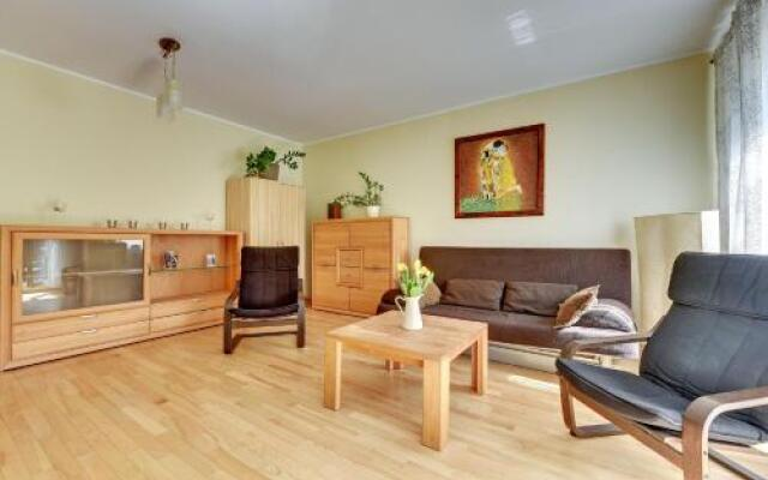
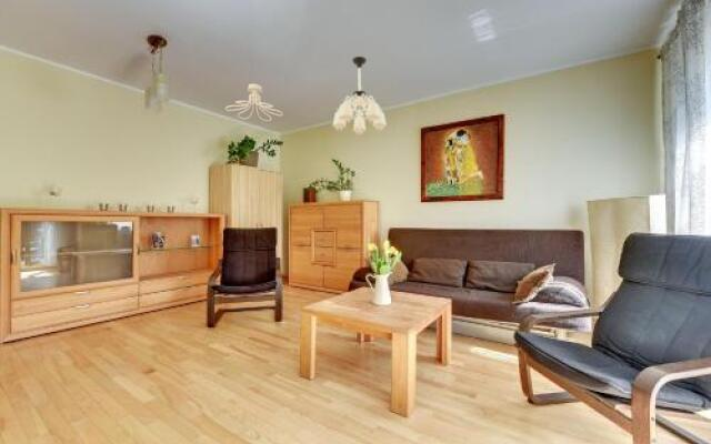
+ chandelier (359, 97)
+ ceiling light fixture (254, 99)
